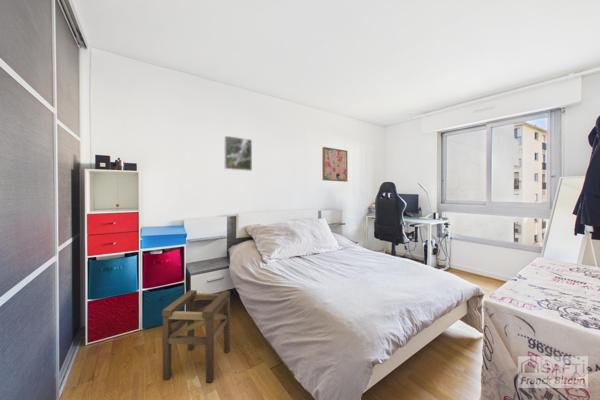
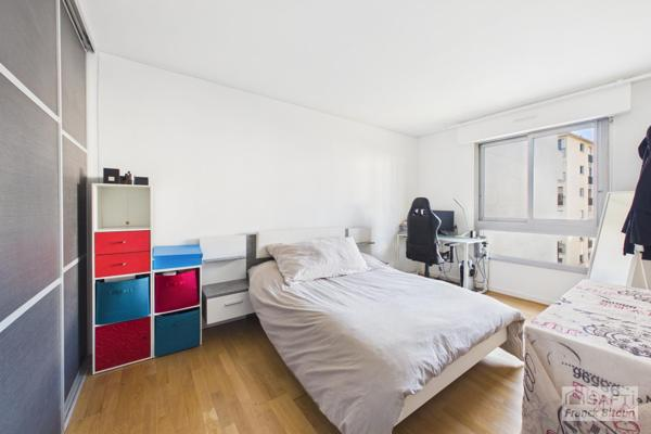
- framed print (238, 153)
- wall art (335, 165)
- stool (199, 336)
